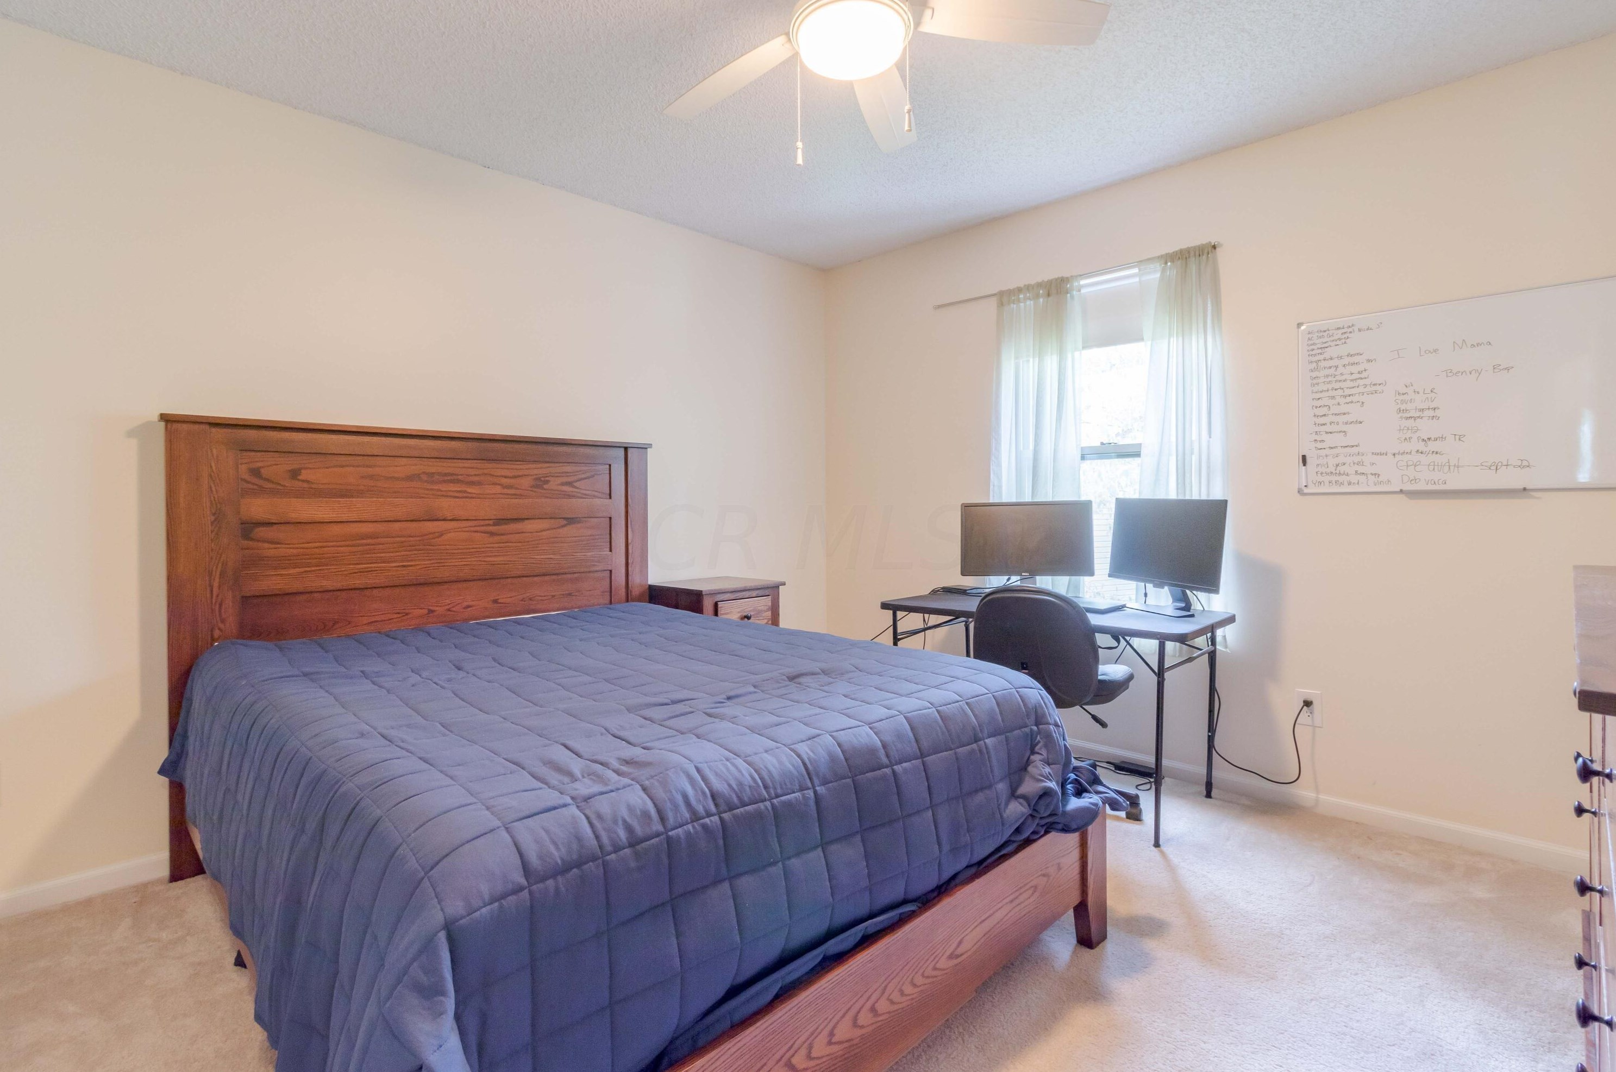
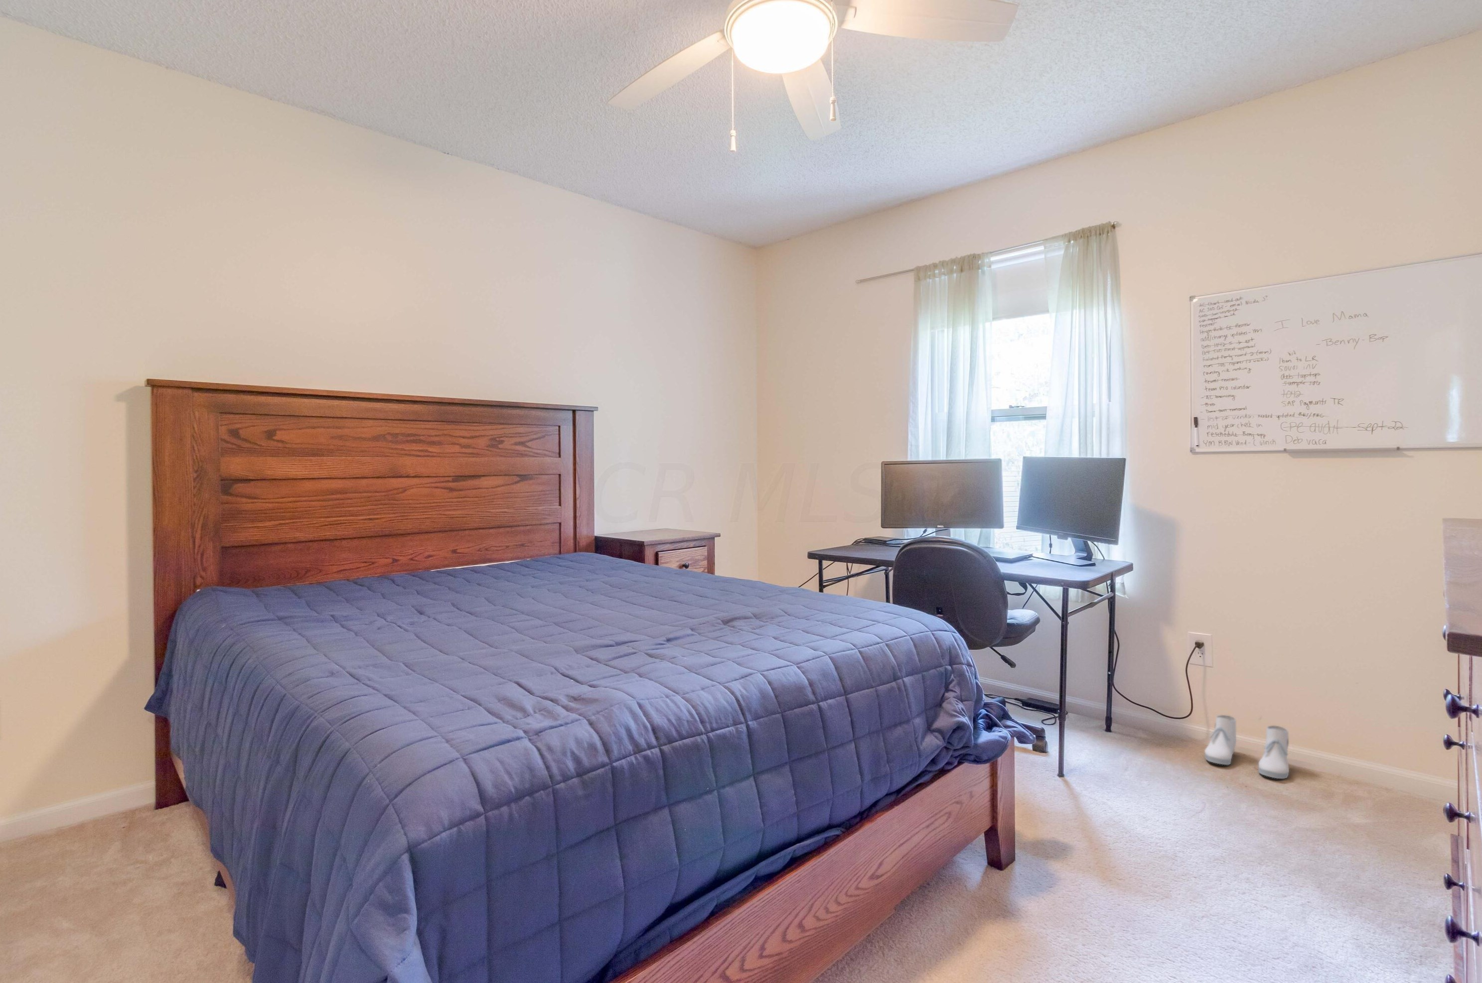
+ boots (1236, 743)
